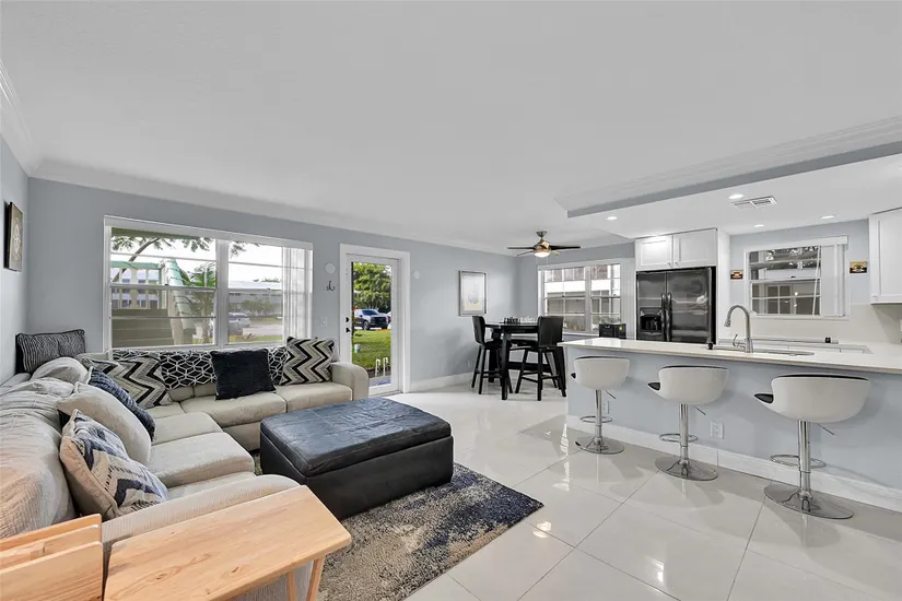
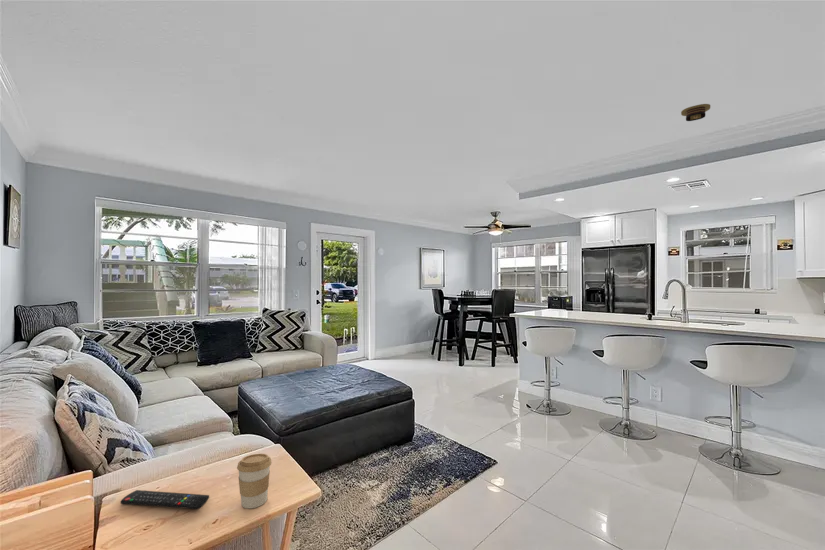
+ remote control (164, 500)
+ recessed light (695, 113)
+ coffee cup (254, 478)
